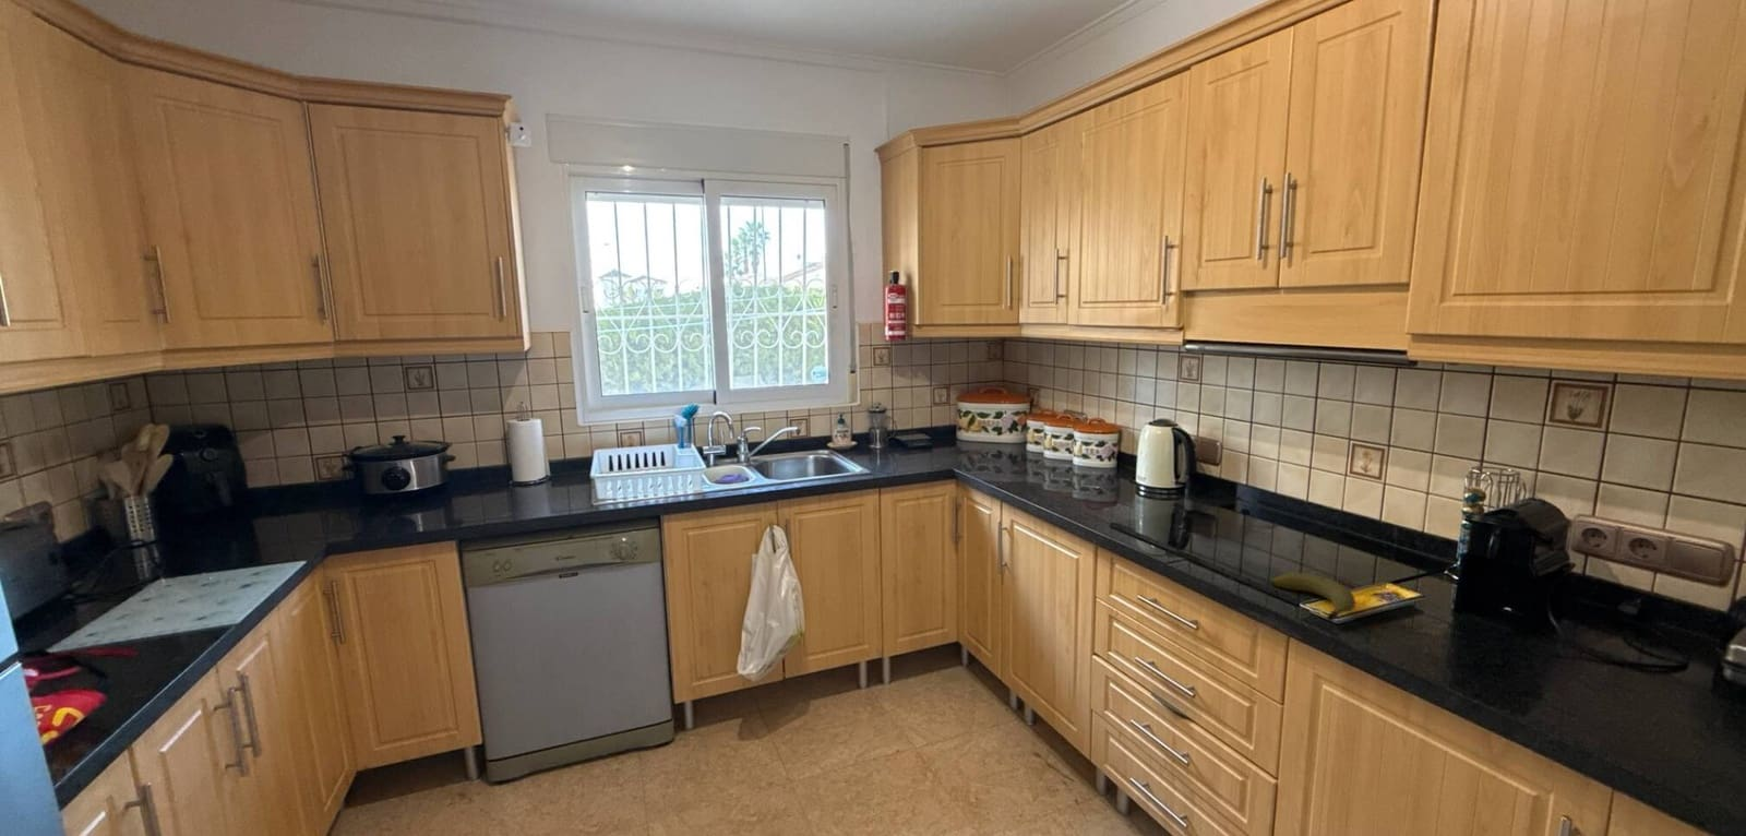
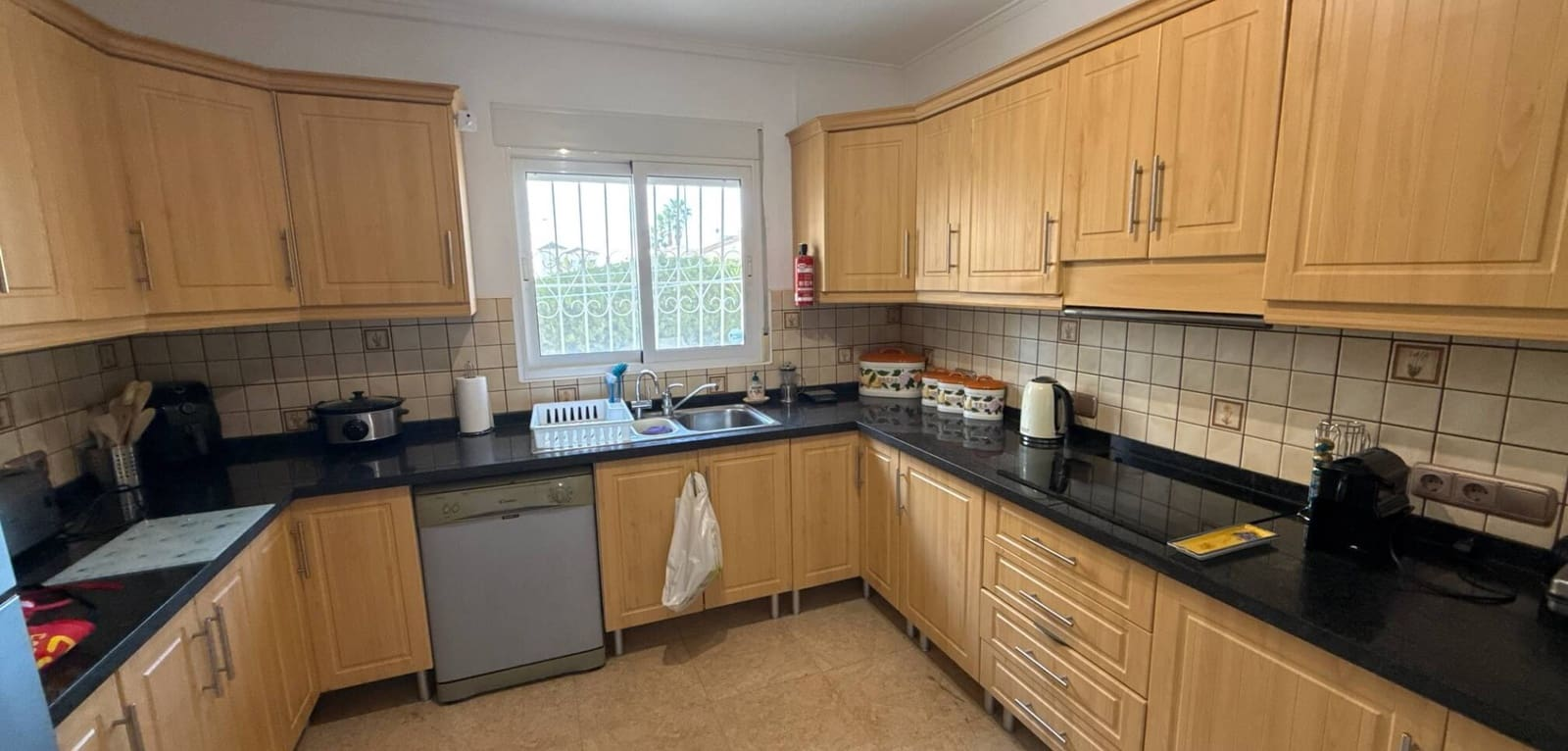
- fruit (1318, 591)
